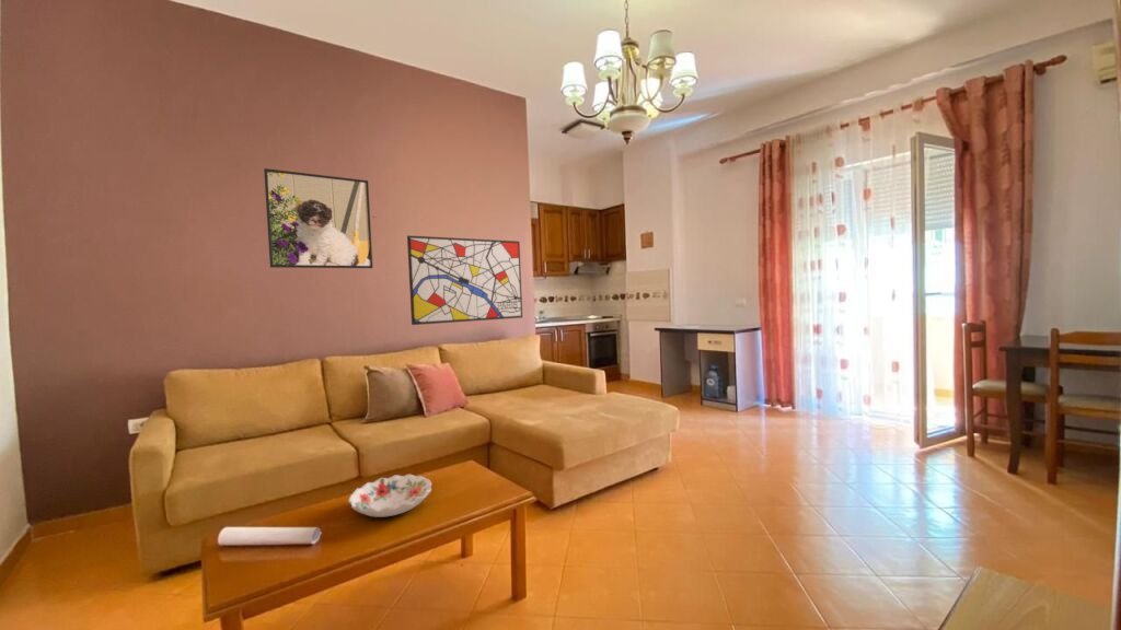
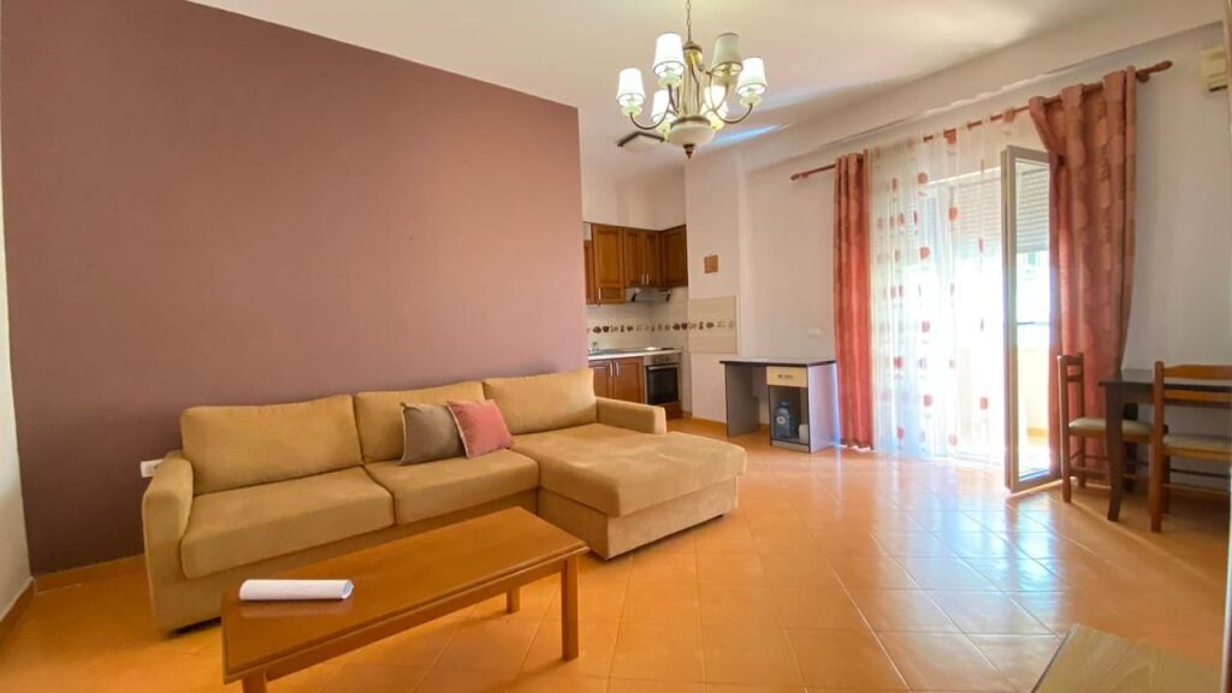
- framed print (322, 221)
- decorative bowl (392, 498)
- wall art (469, 280)
